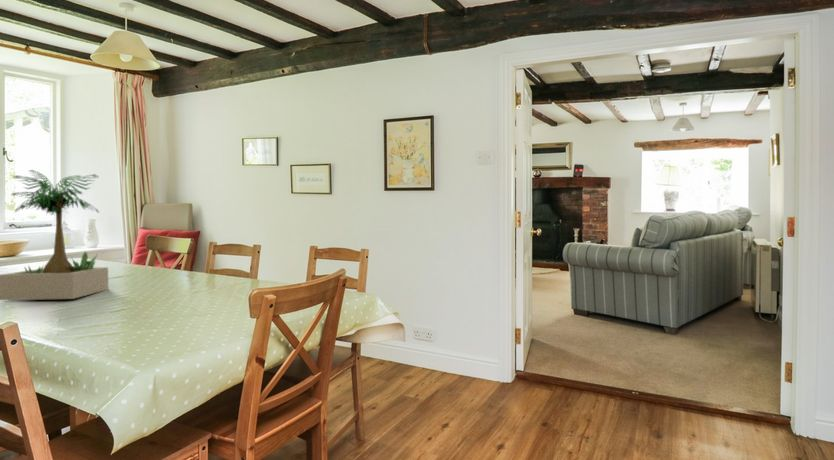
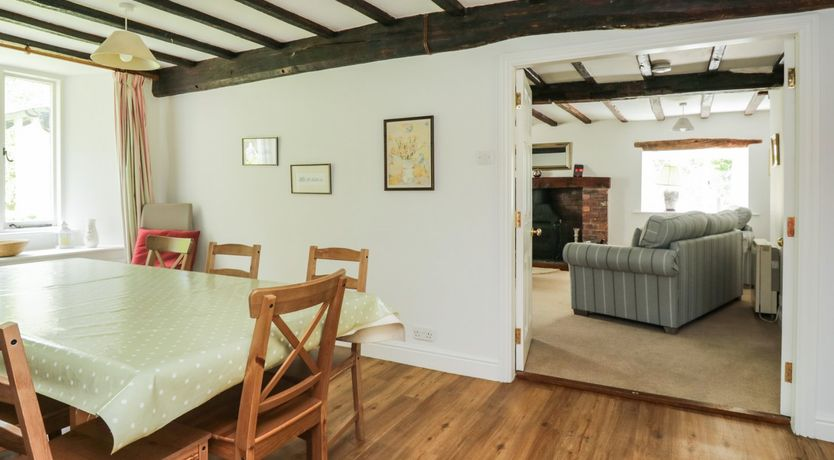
- potted plant (62, 232)
